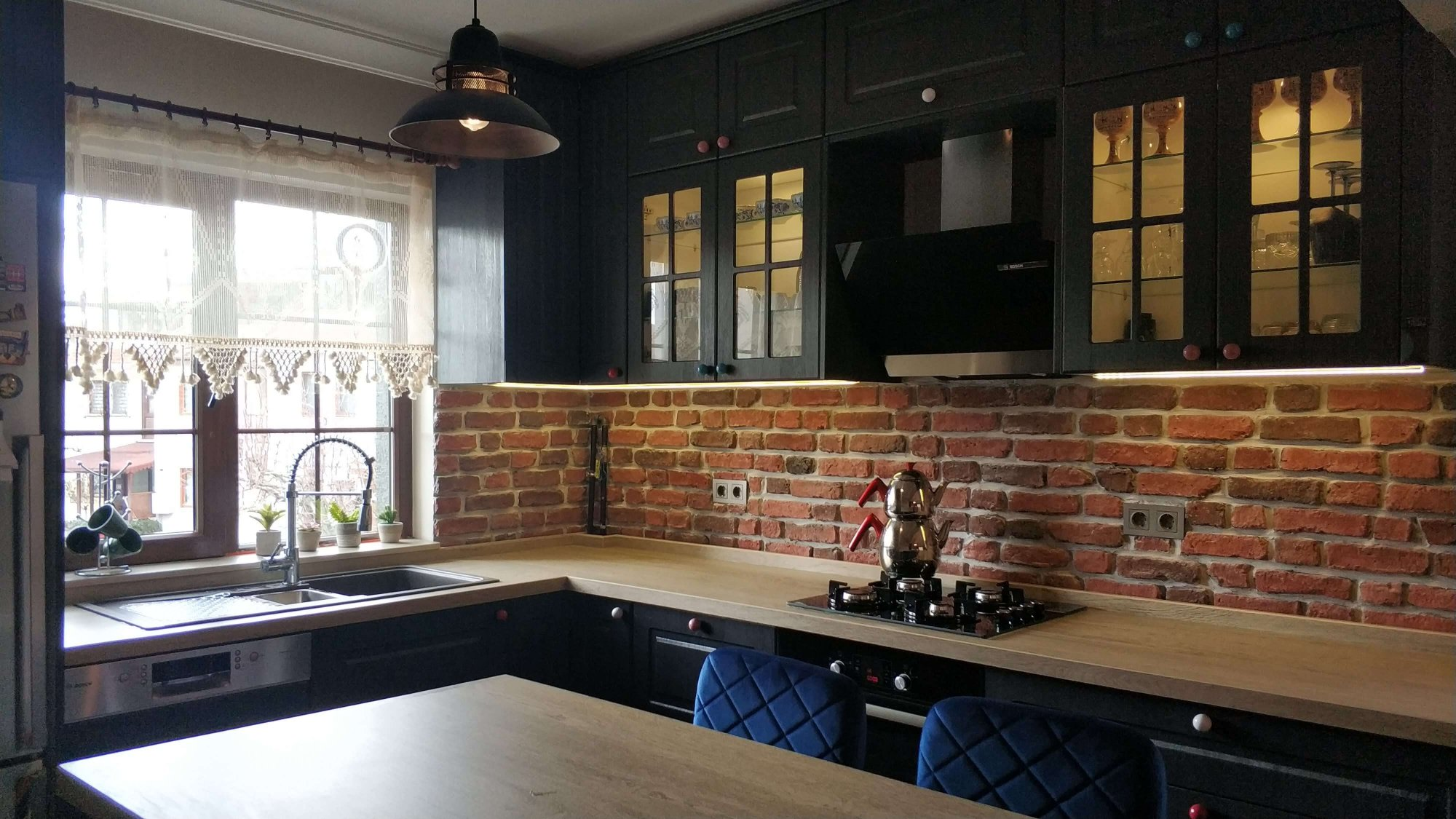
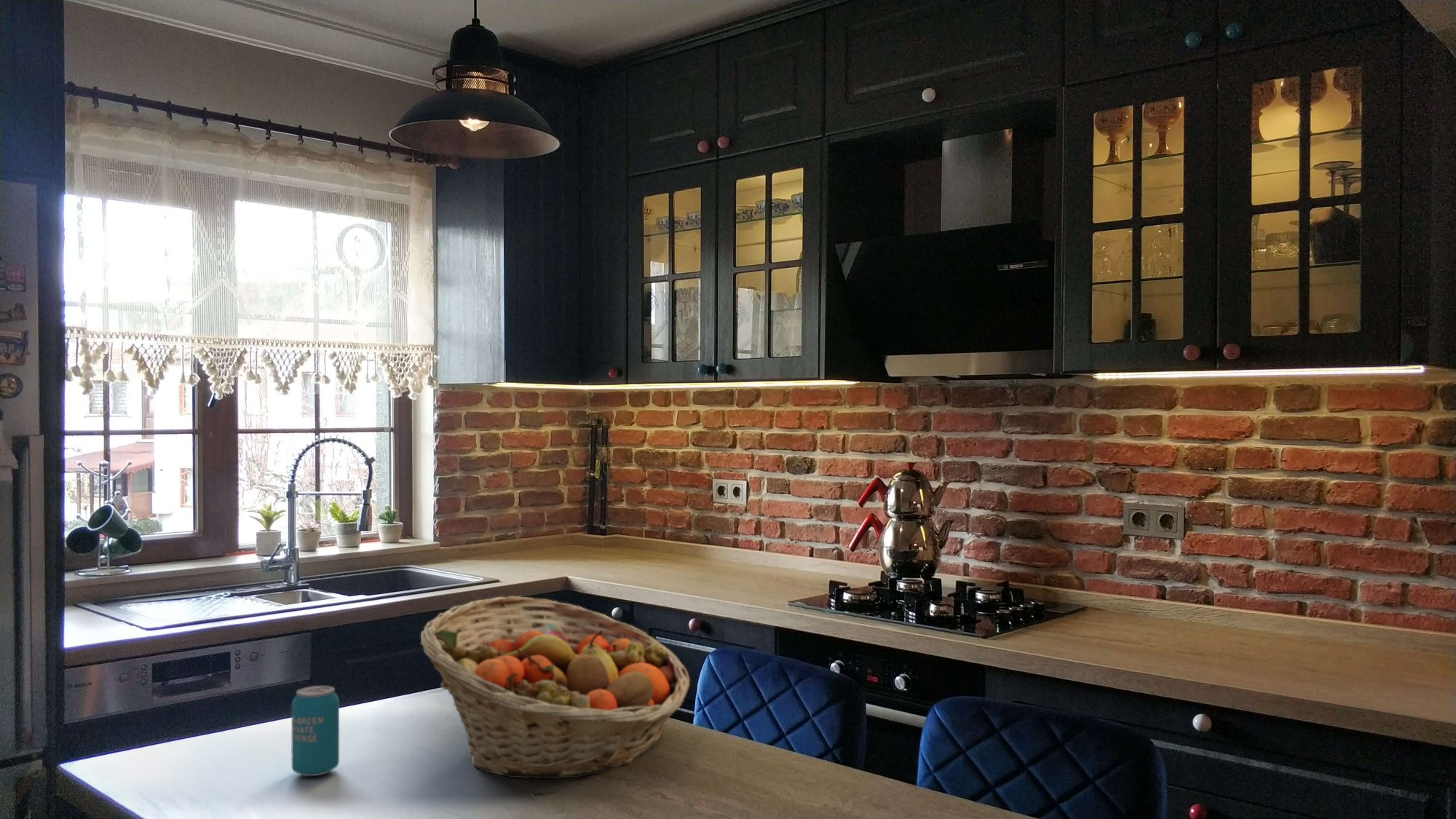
+ beverage can (315, 731)
+ fruit basket (560, 677)
